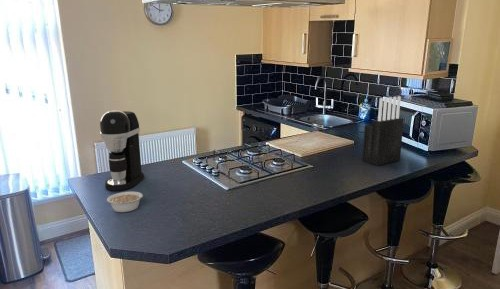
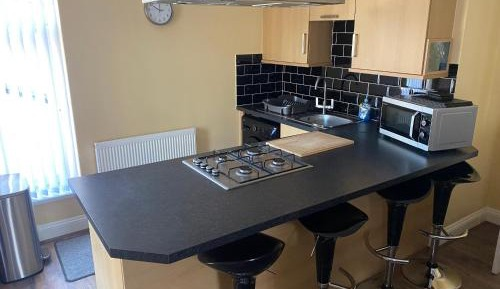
- legume (126, 201)
- coffee maker (122, 146)
- knife block (382, 129)
